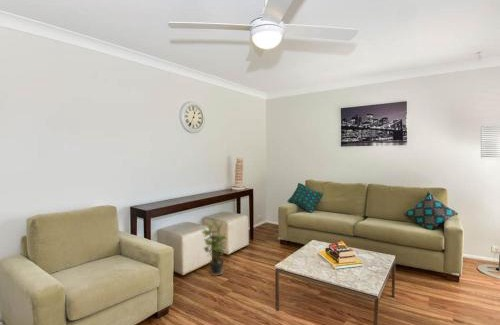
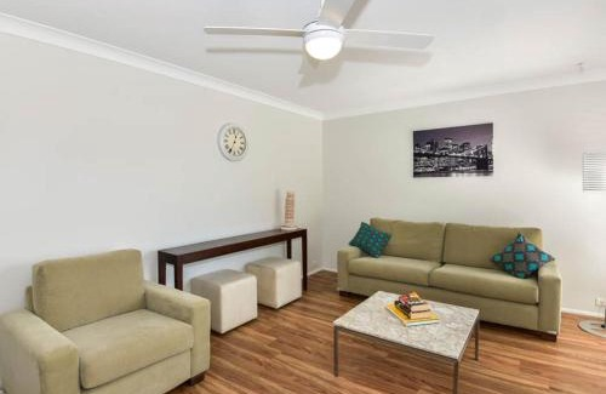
- potted plant (214, 247)
